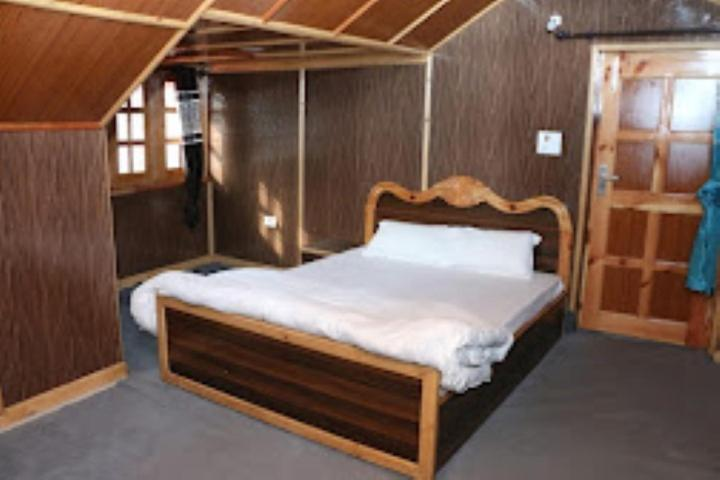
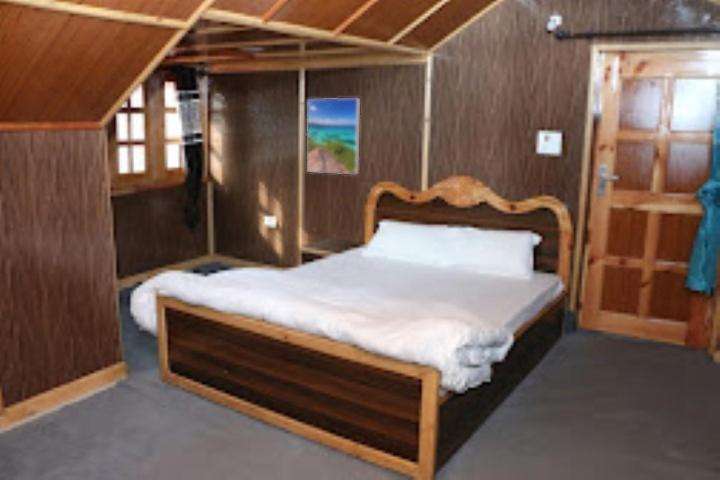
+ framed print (332, 136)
